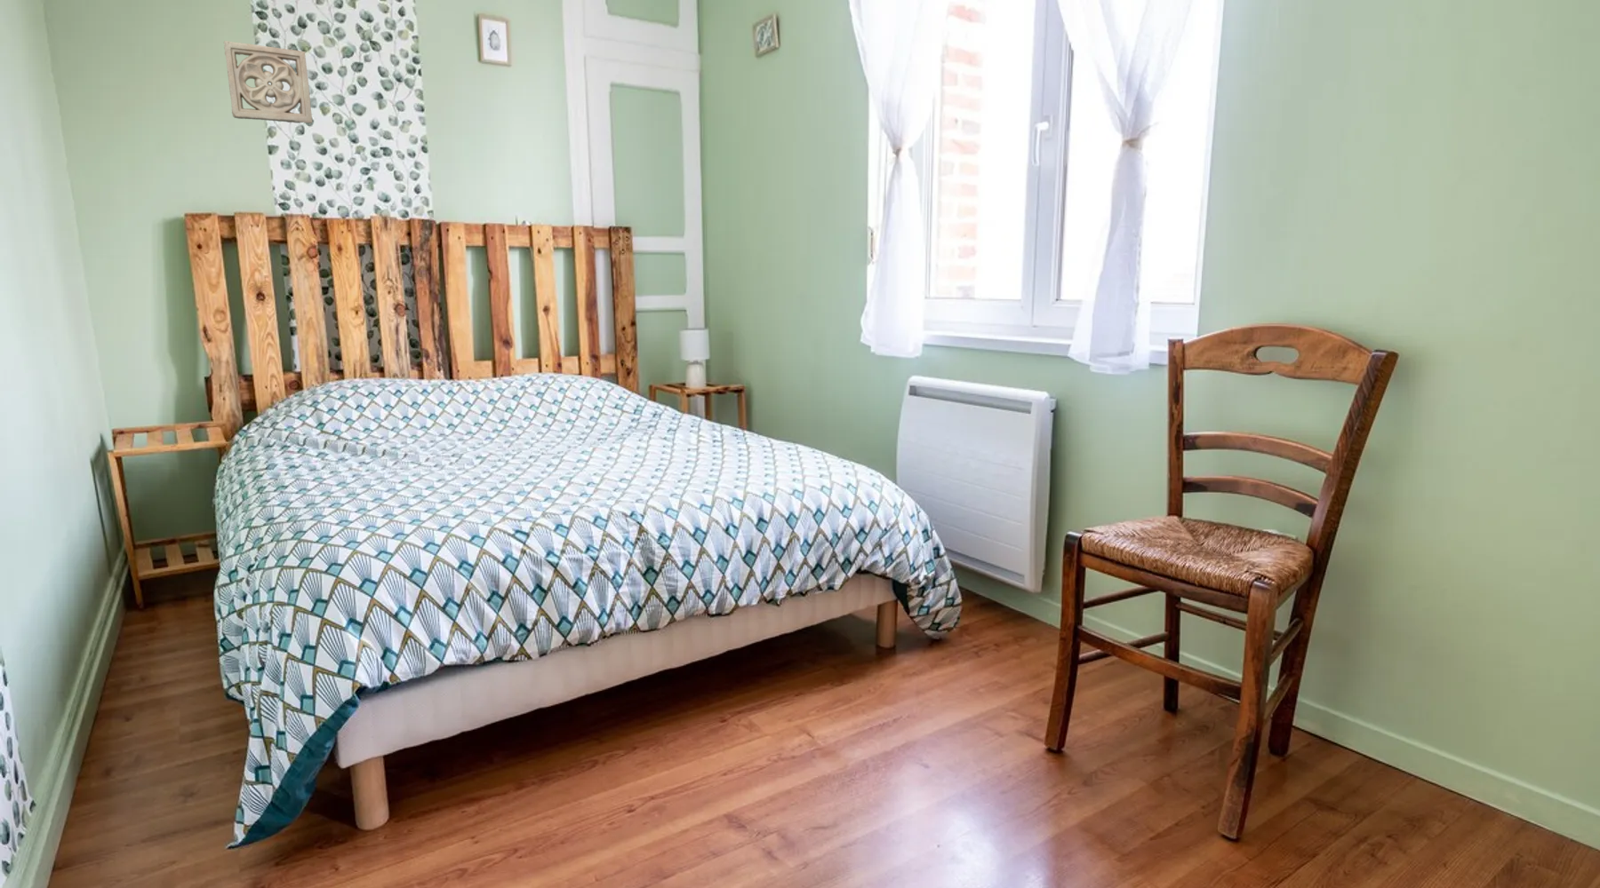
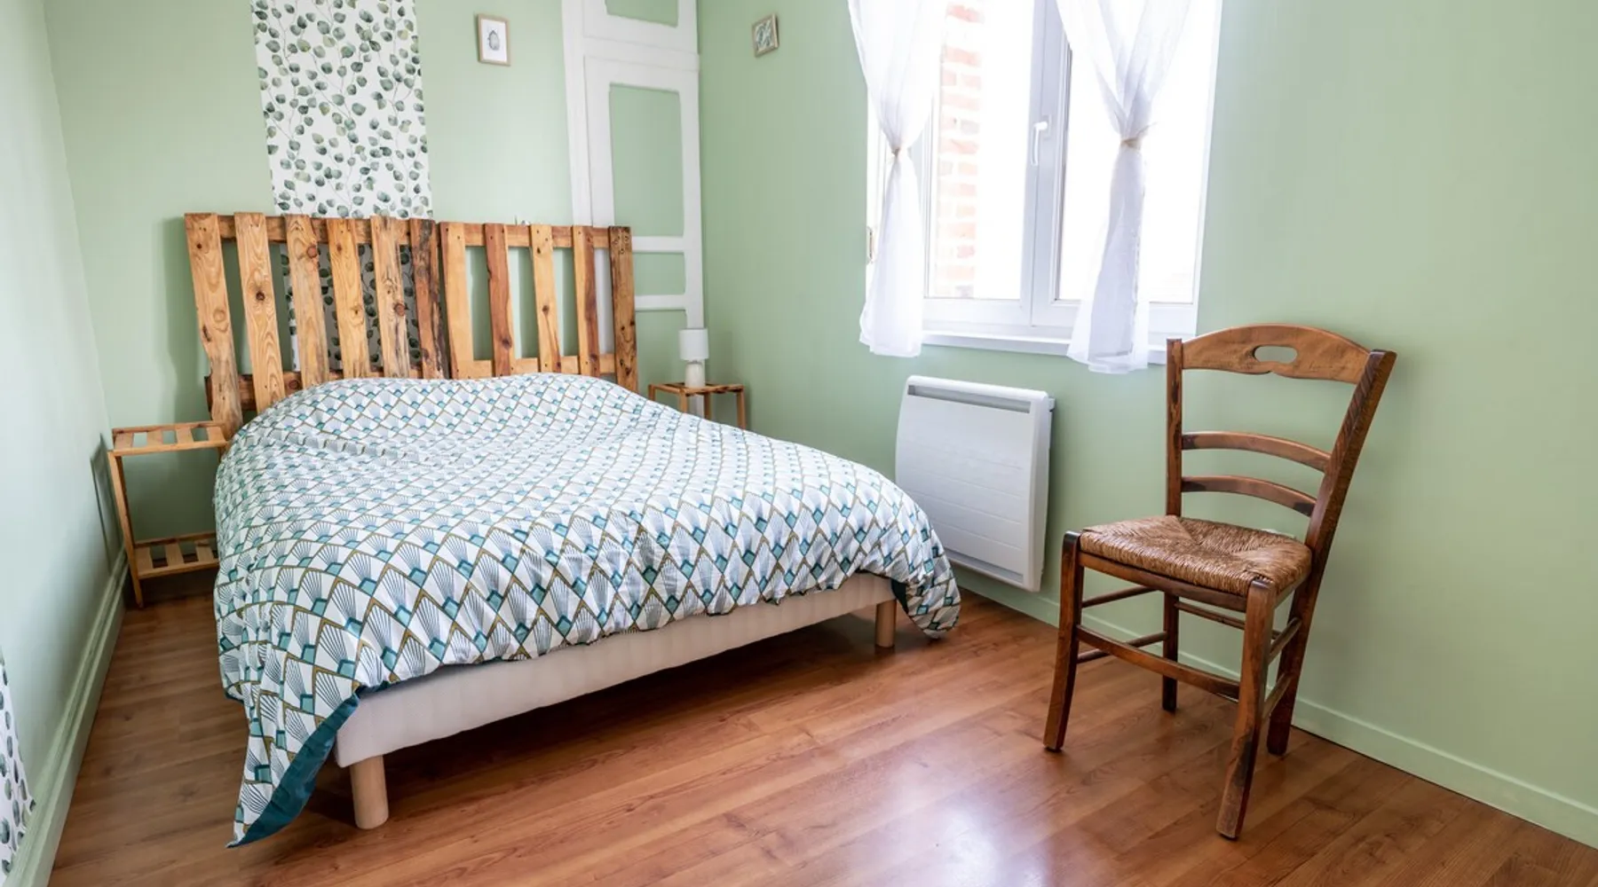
- wall ornament (269, 84)
